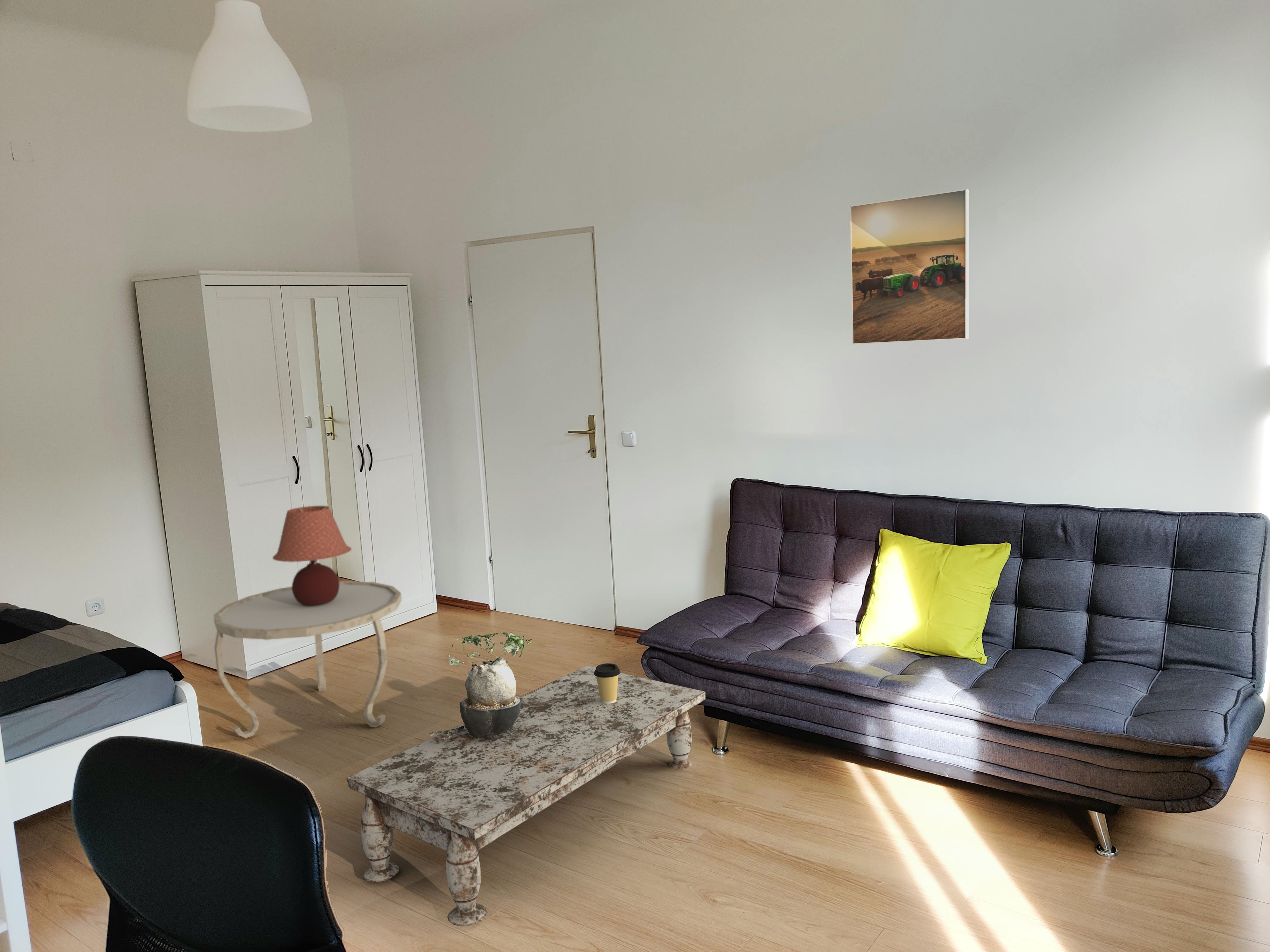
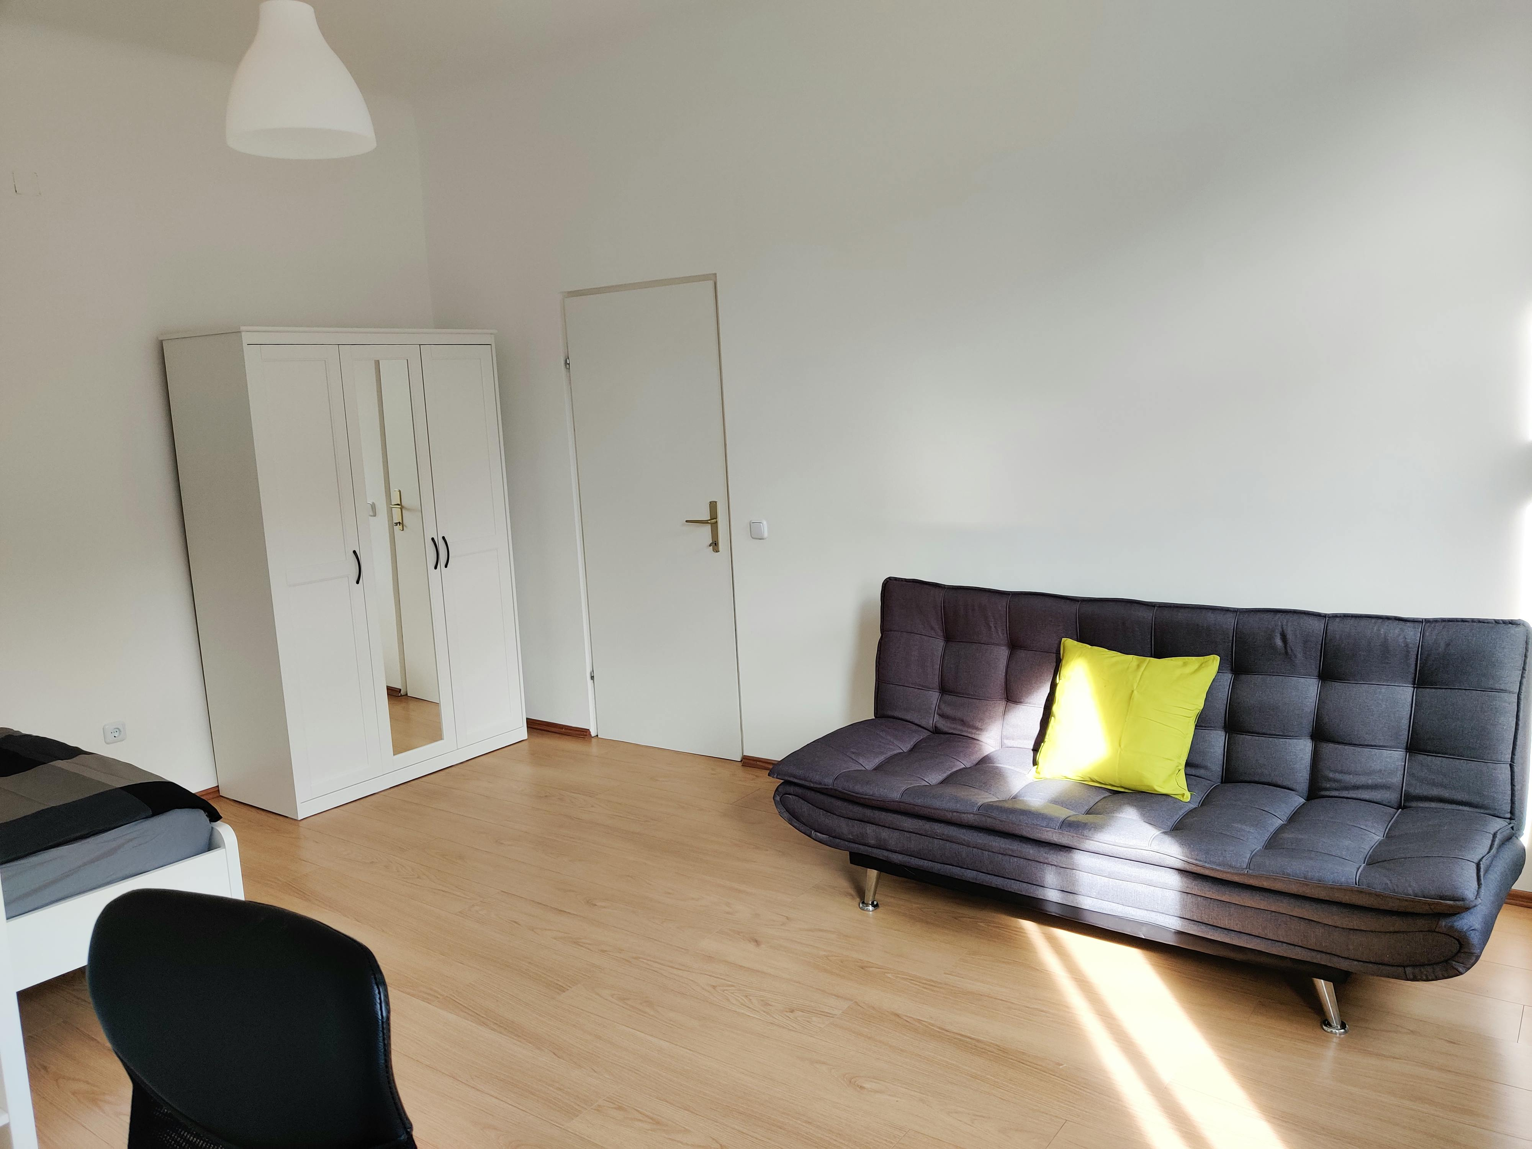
- potted plant (484, 684)
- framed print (908, 271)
- coffee cup (608, 683)
- table lamp (312, 554)
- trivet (316, 660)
- coffee table (543, 773)
